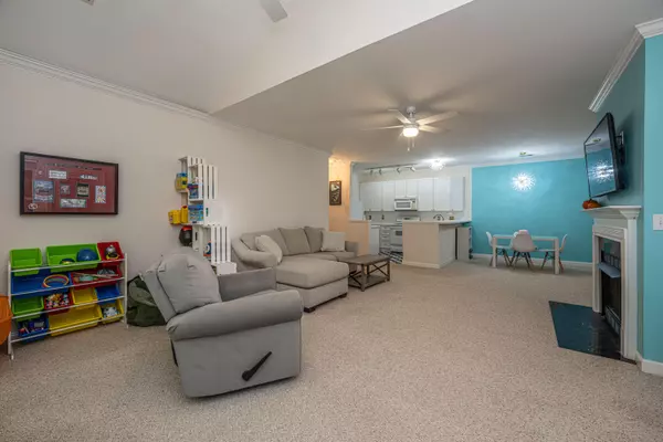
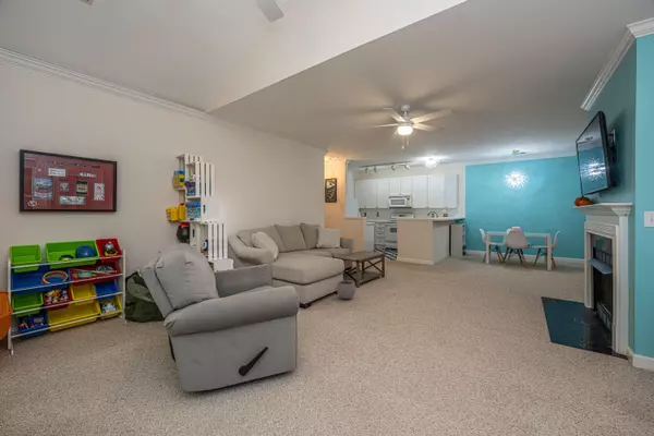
+ plant pot (346, 286)
